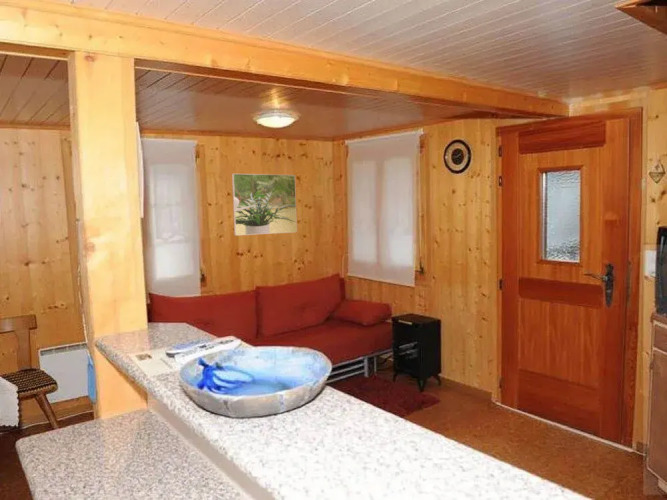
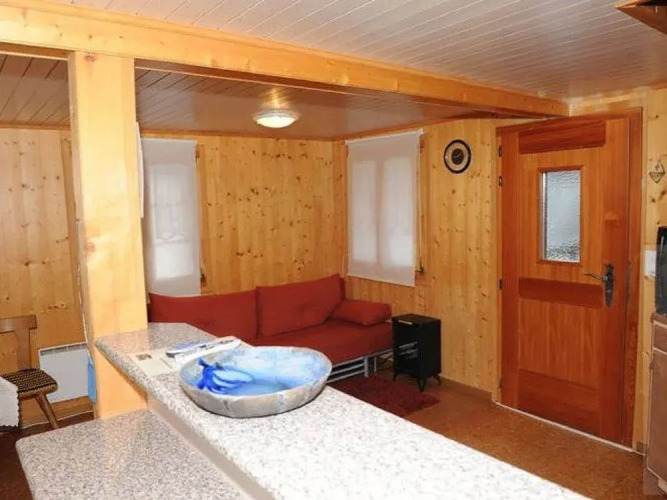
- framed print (265, 204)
